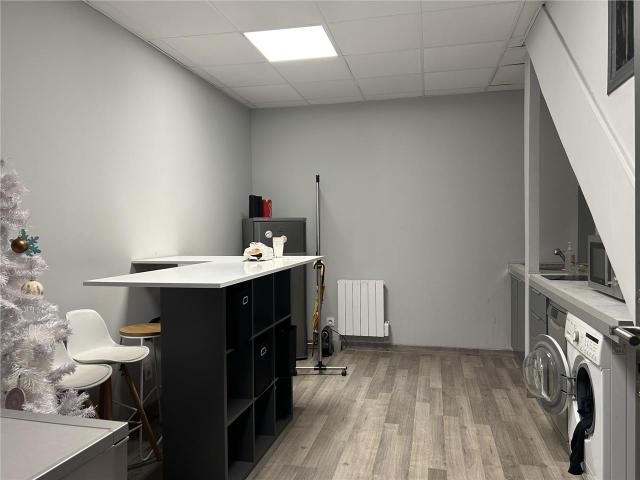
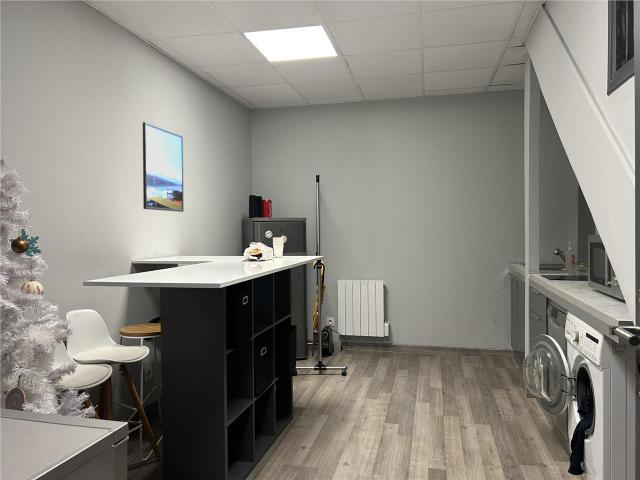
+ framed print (164, 170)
